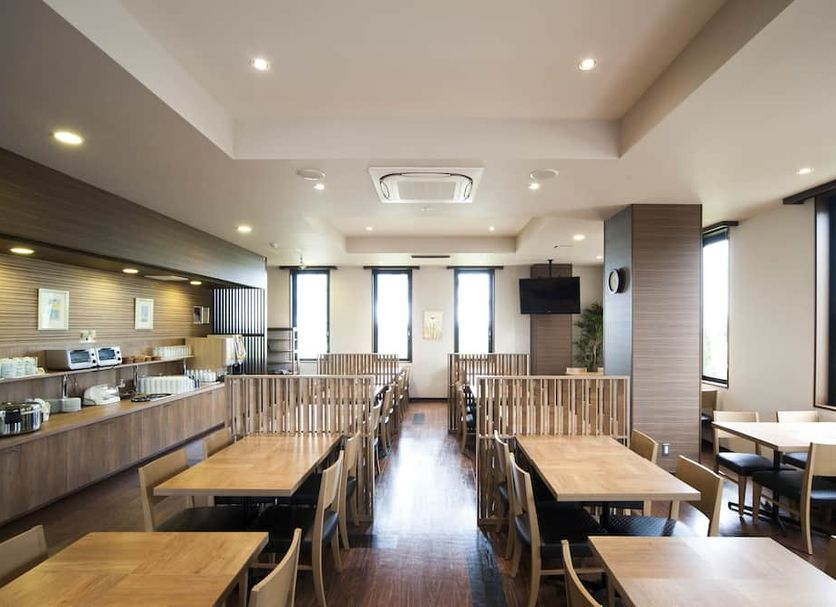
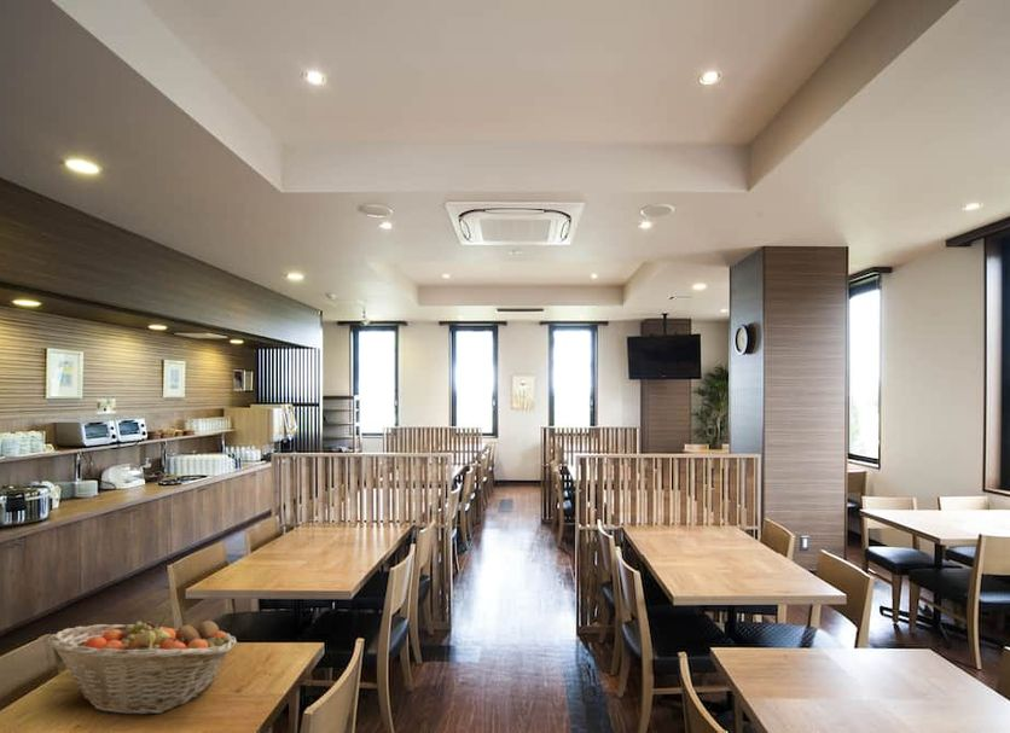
+ fruit basket (146, 653)
